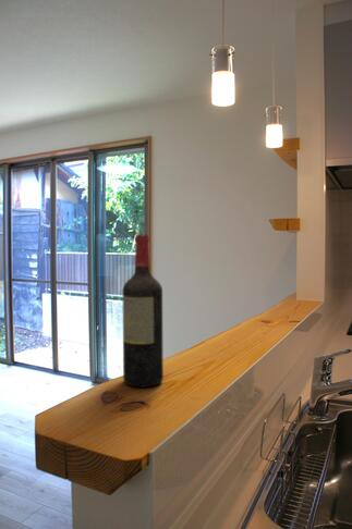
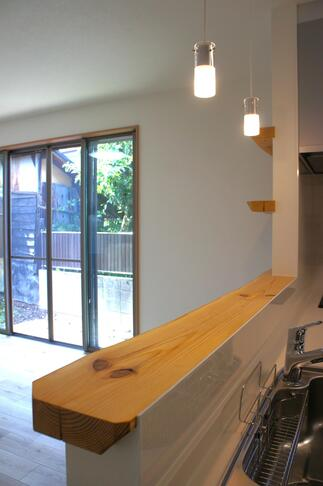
- wine bottle (142, 308)
